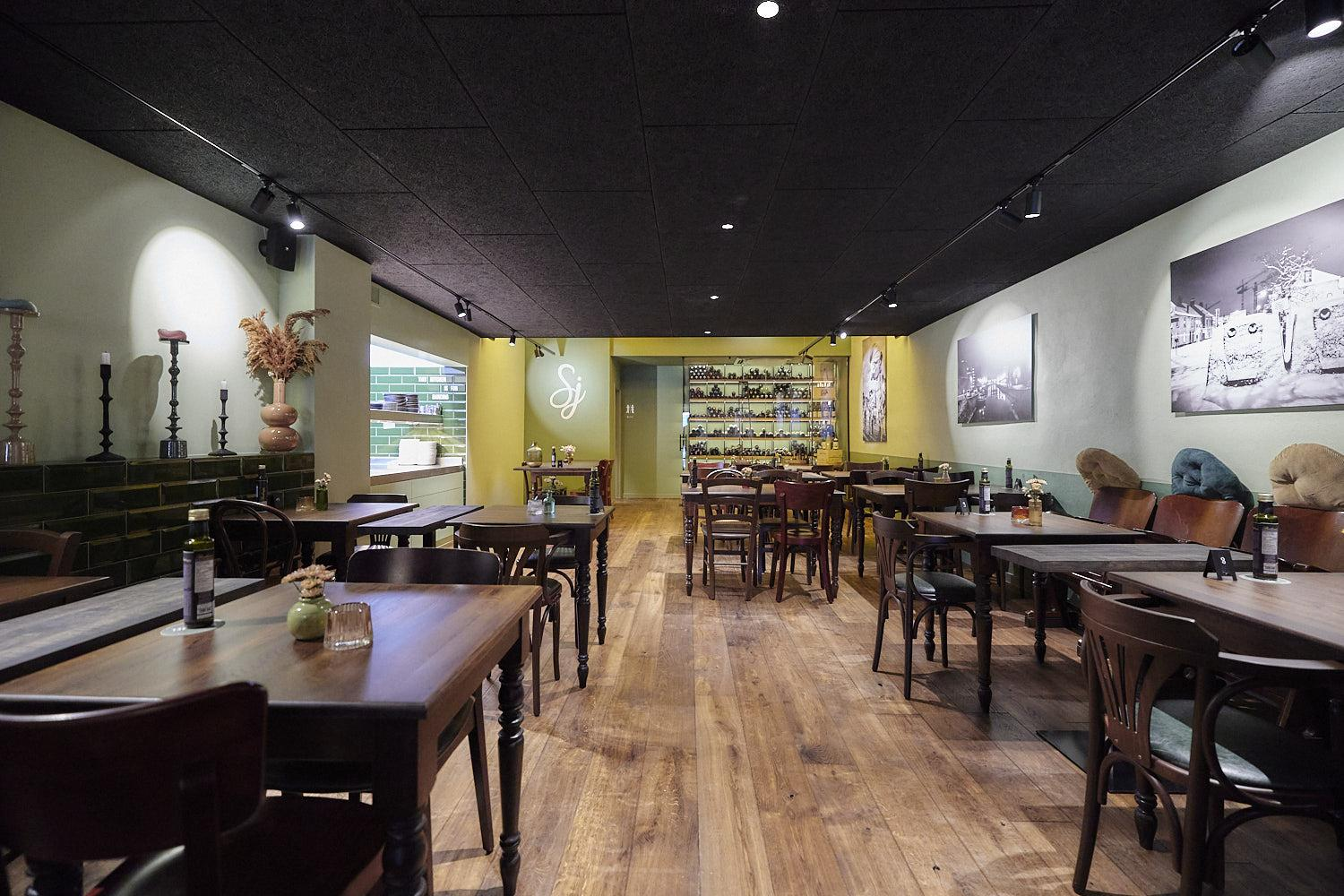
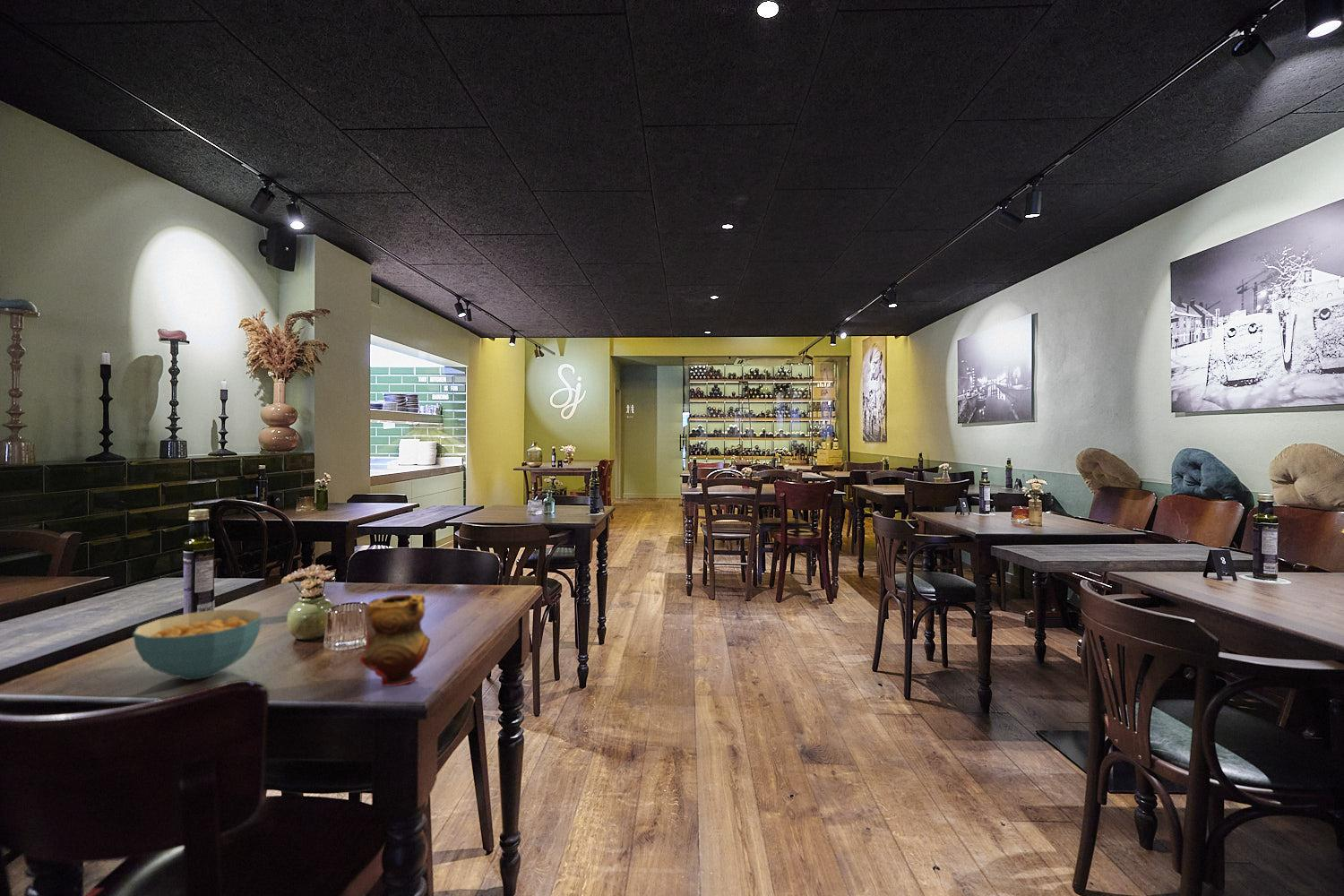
+ teapot (397, 632)
+ cereal bowl (201, 648)
